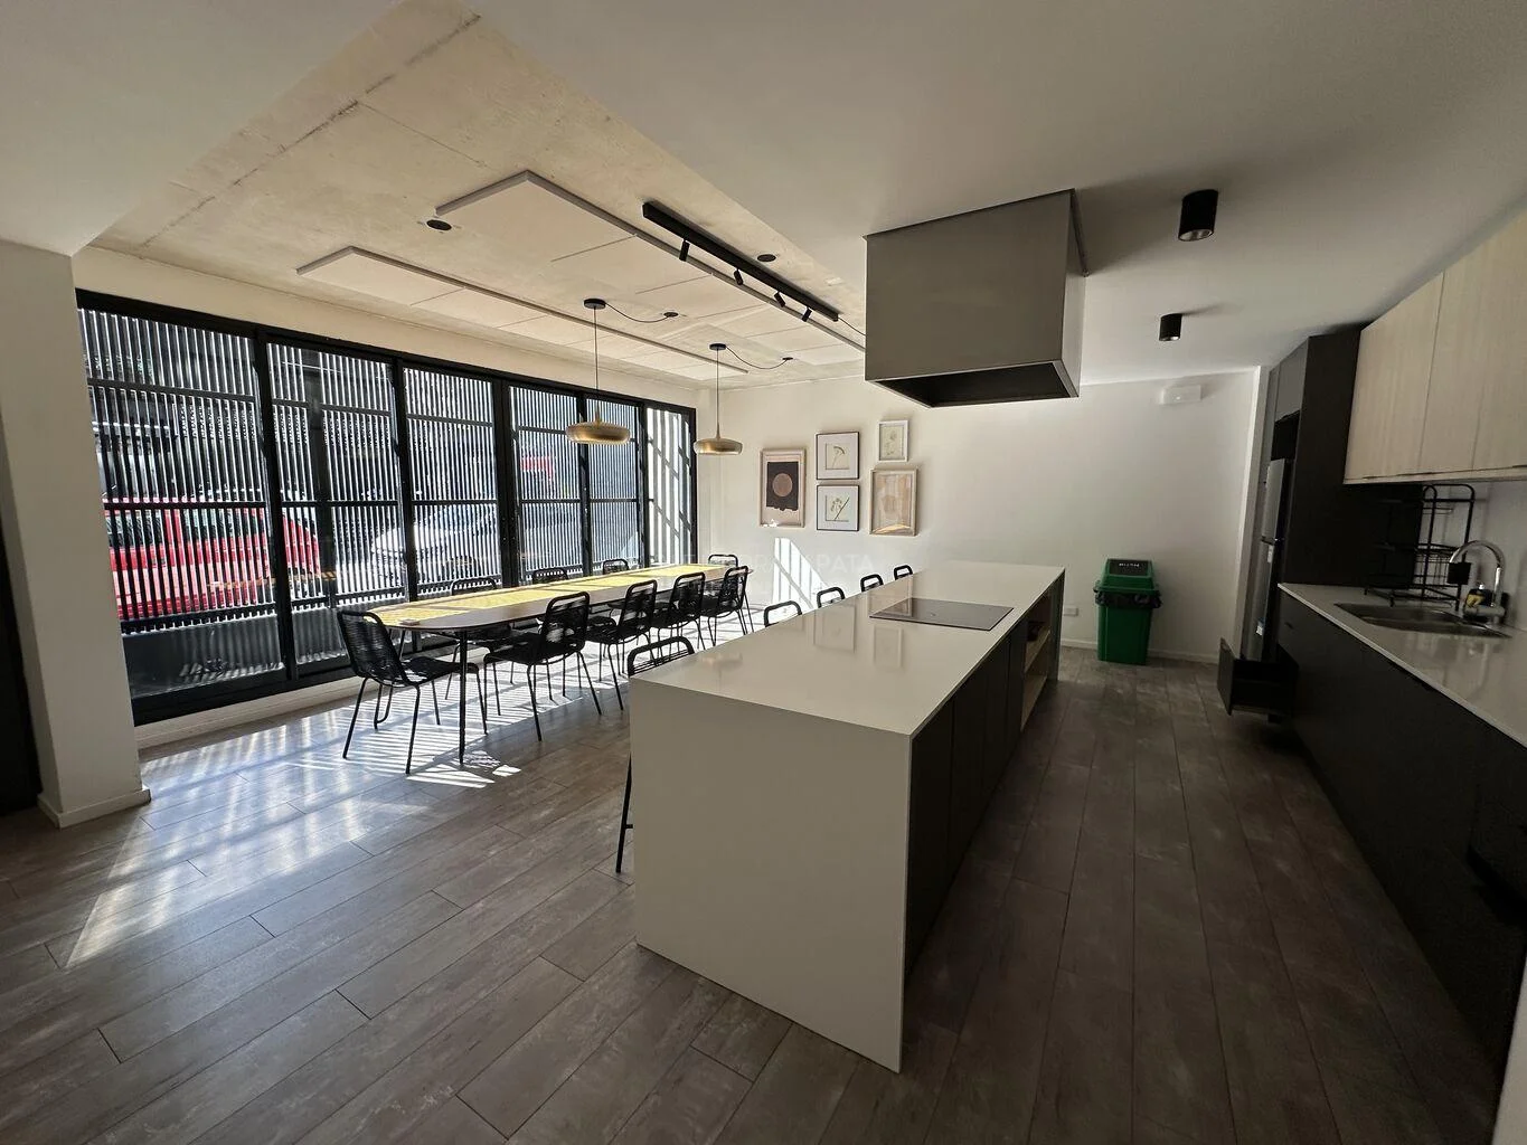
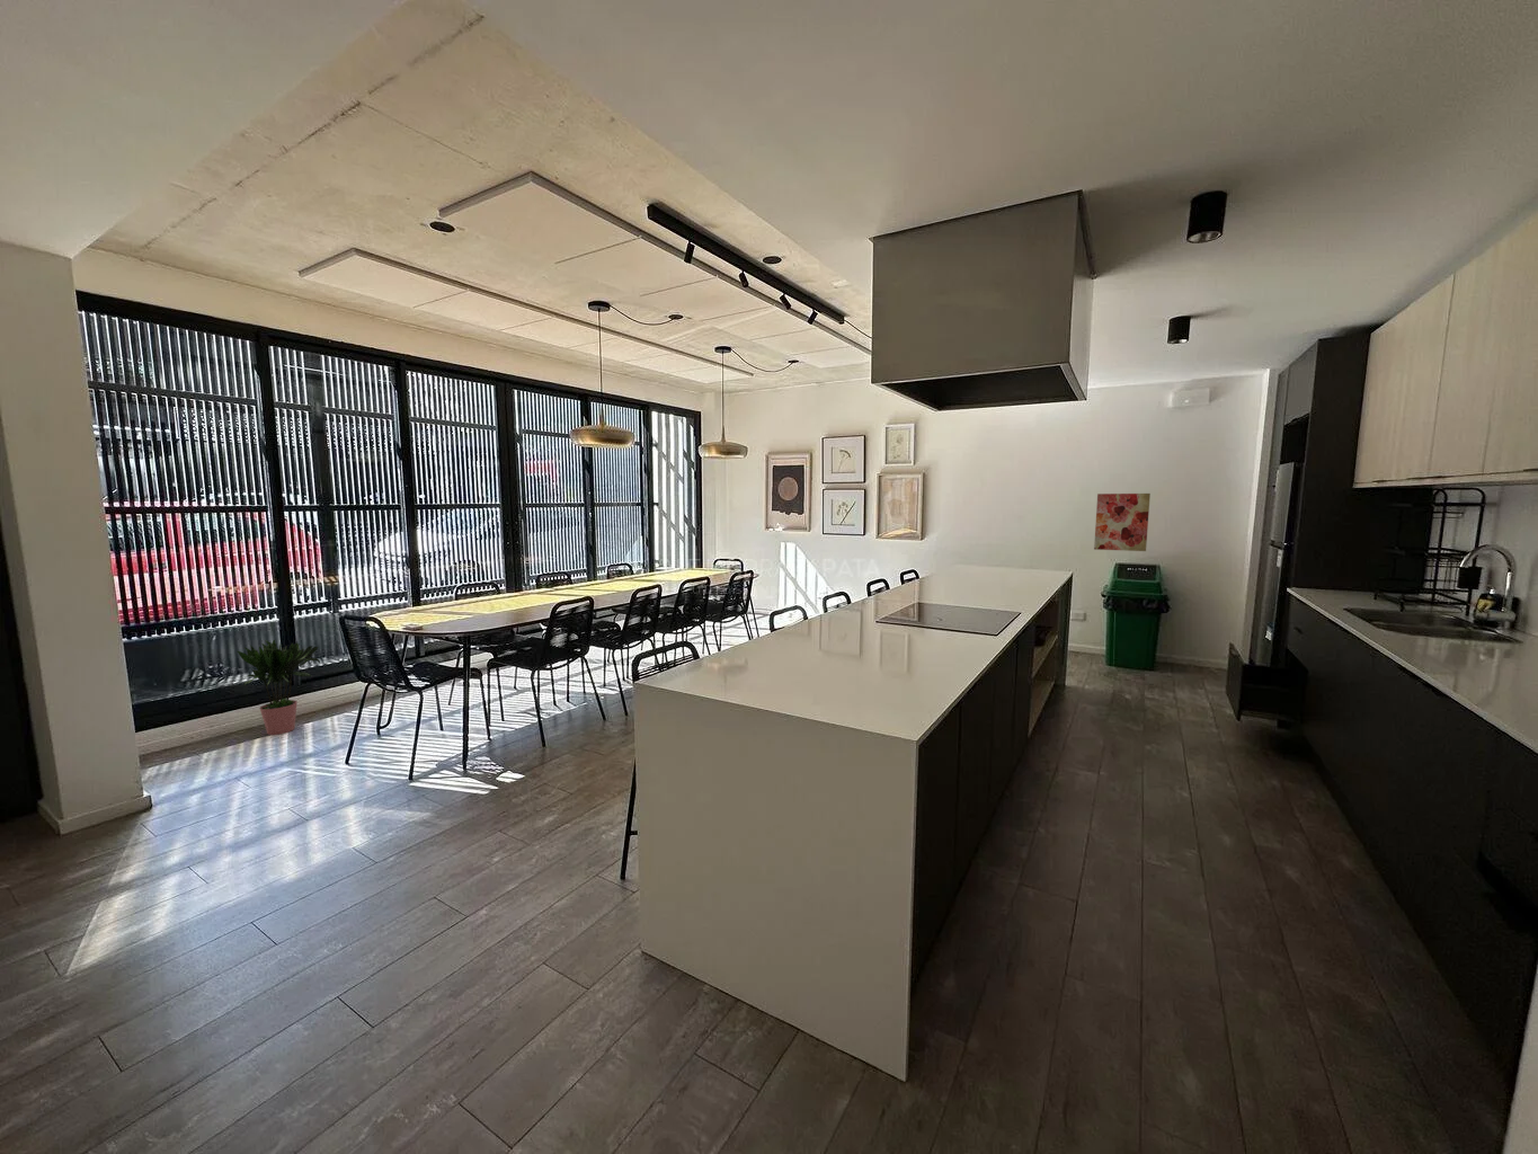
+ potted plant (280, 682)
+ wall art (1121, 521)
